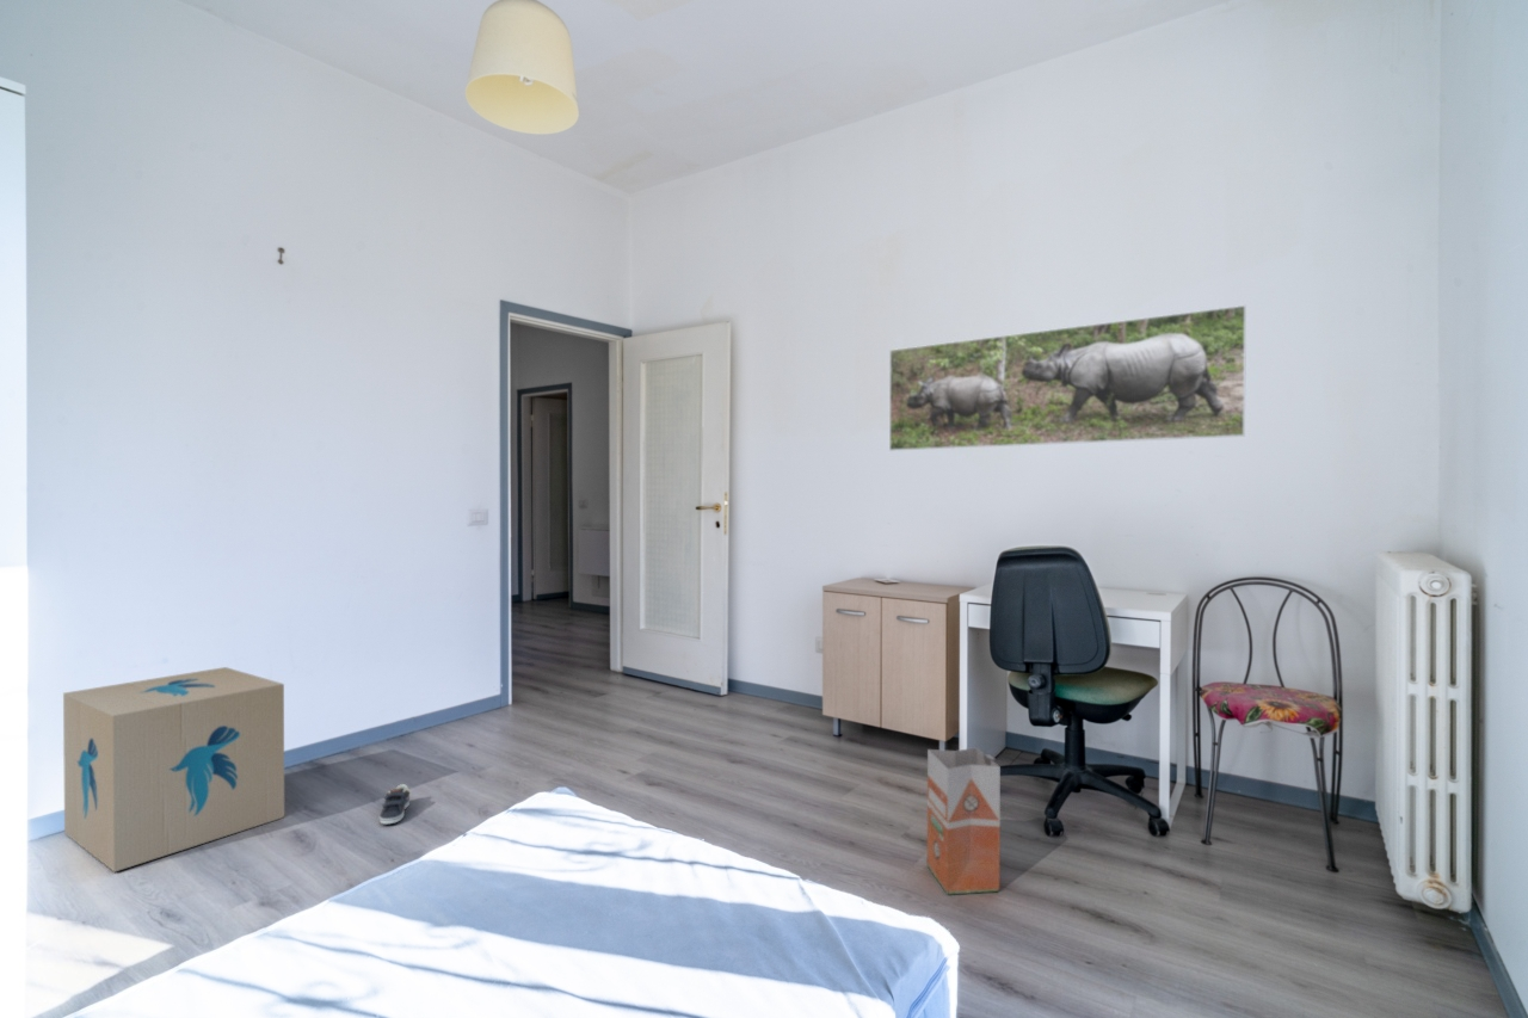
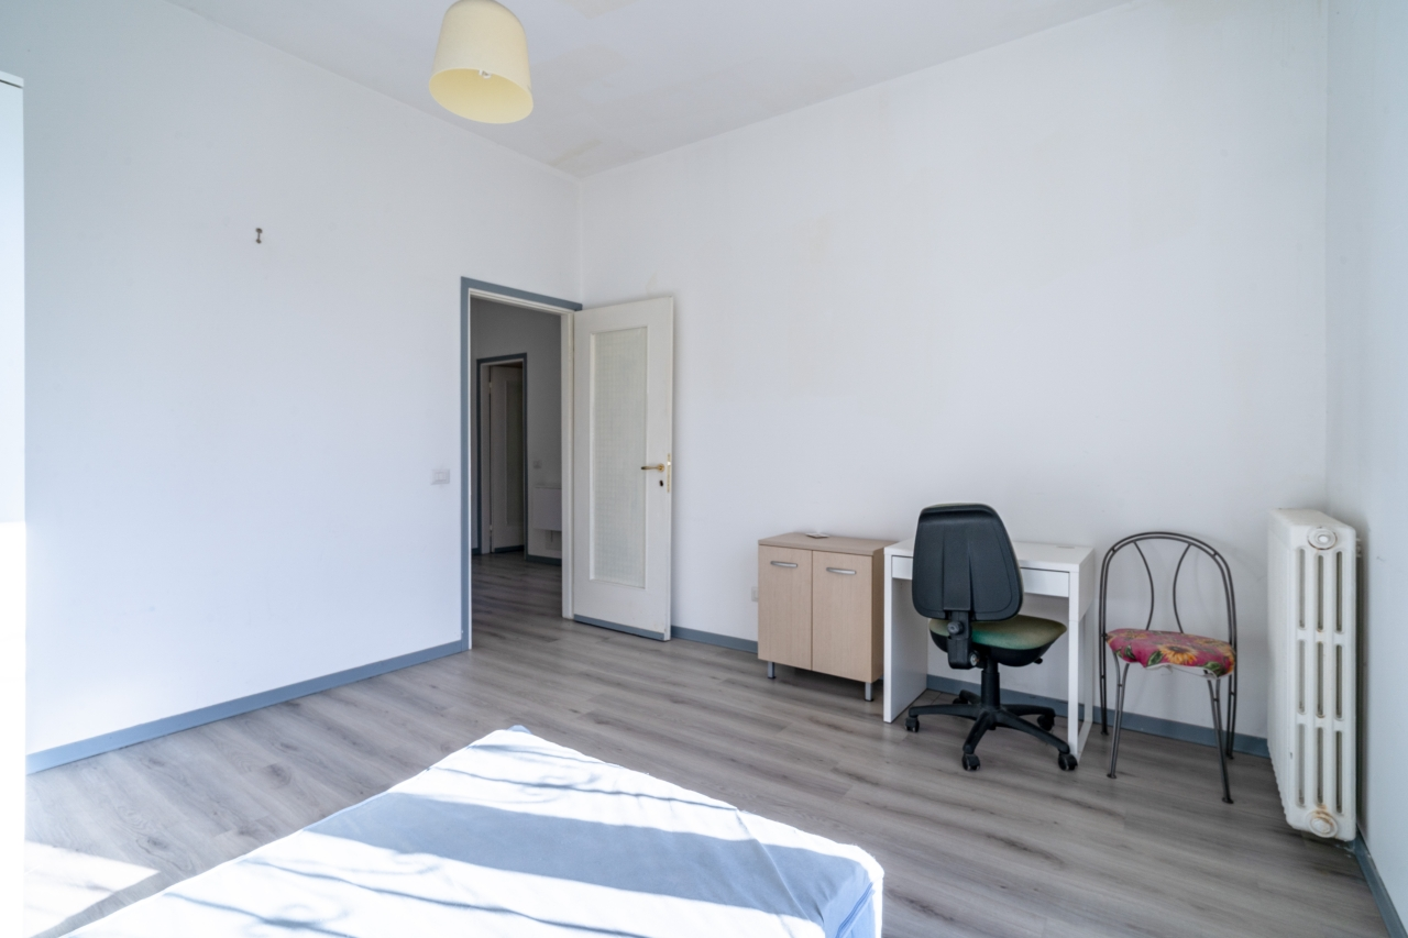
- waste bin (966, 814)
- sneaker (394, 803)
- cardboard box (177, 757)
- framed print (1045, 387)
